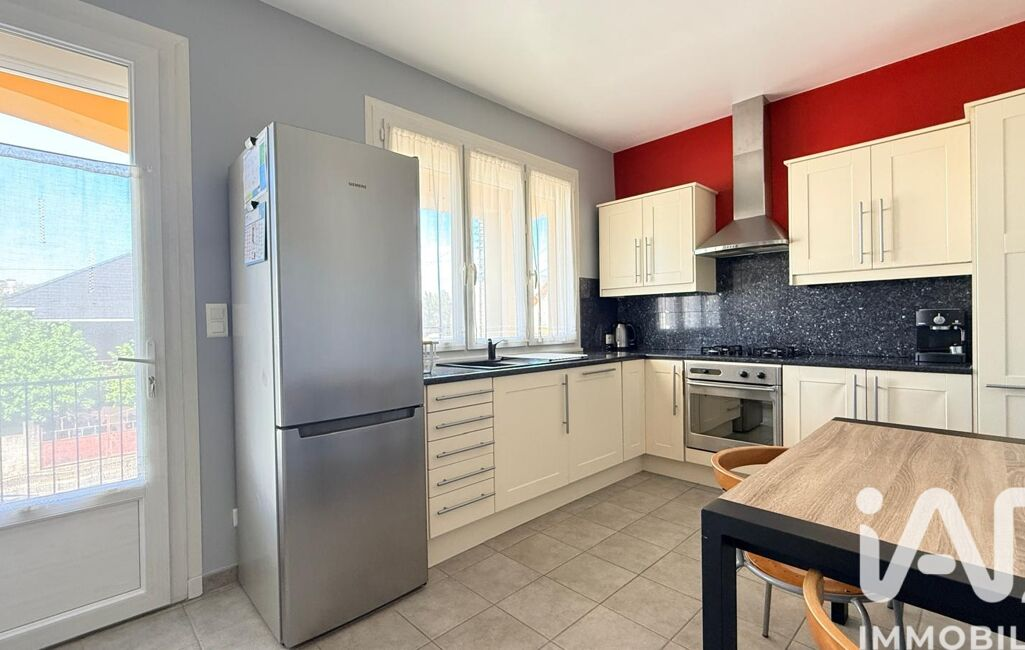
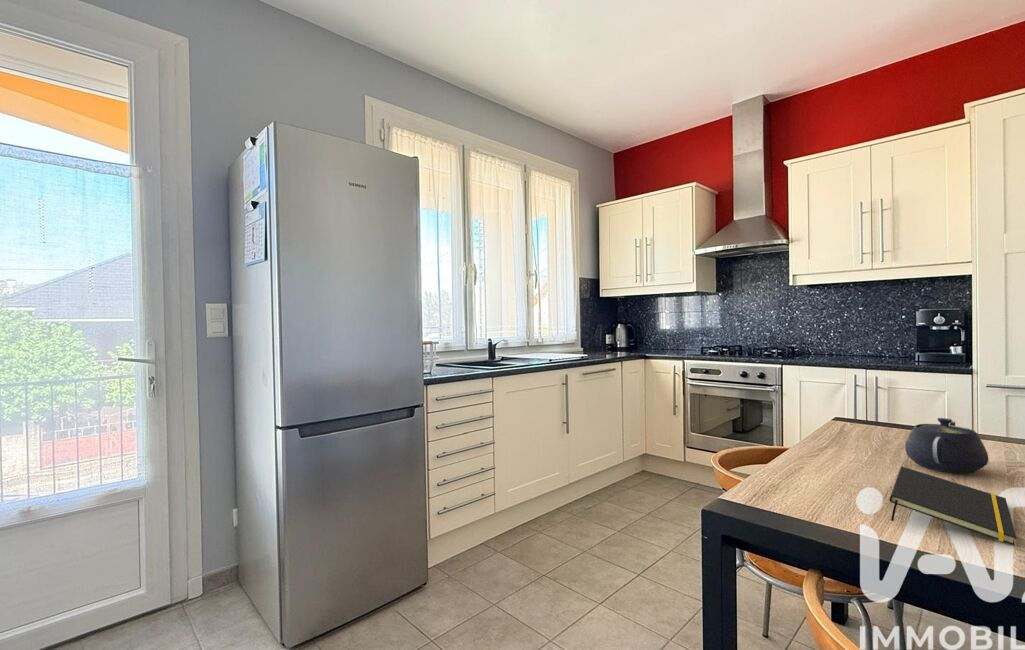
+ teapot (945, 442)
+ notepad (949, 500)
